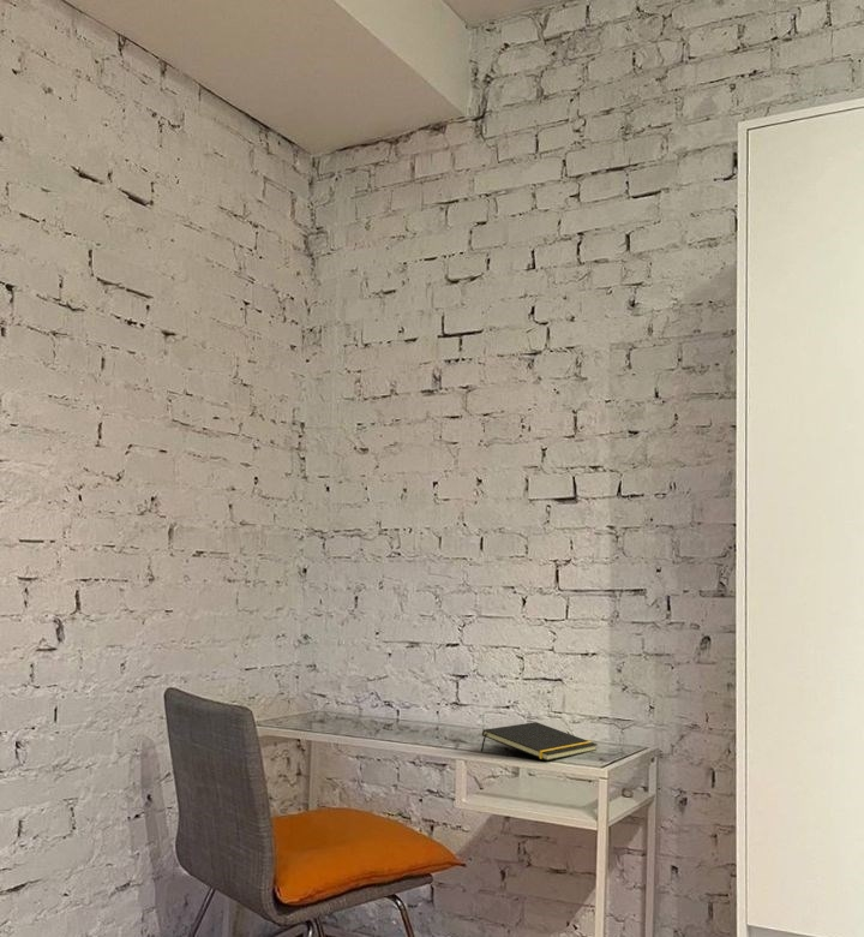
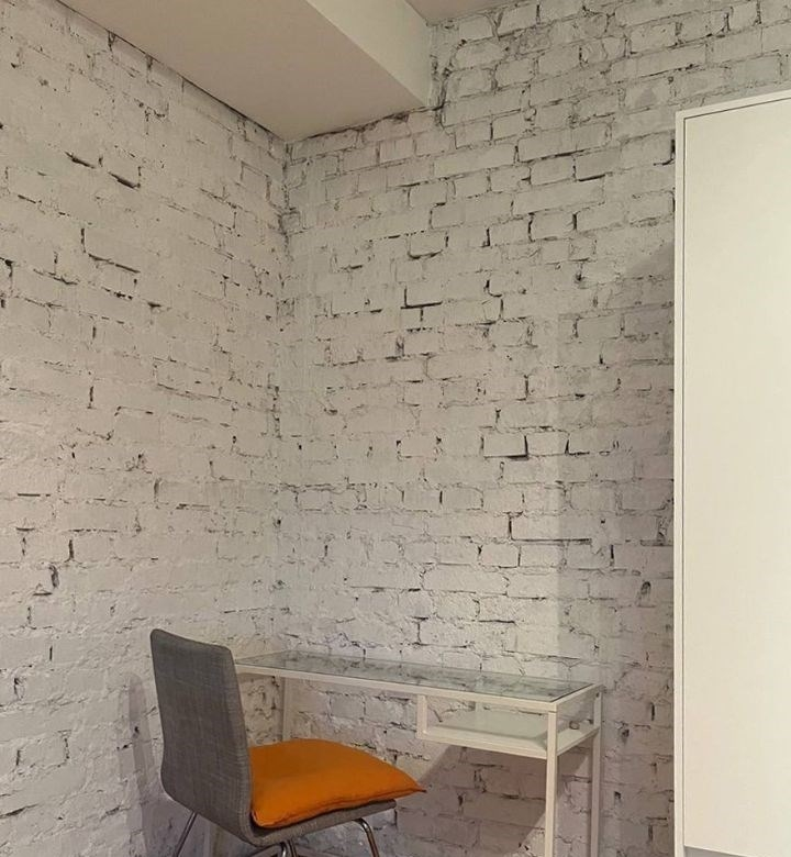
- notepad (540, 740)
